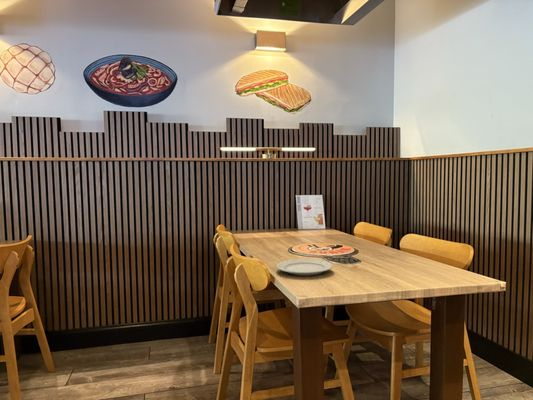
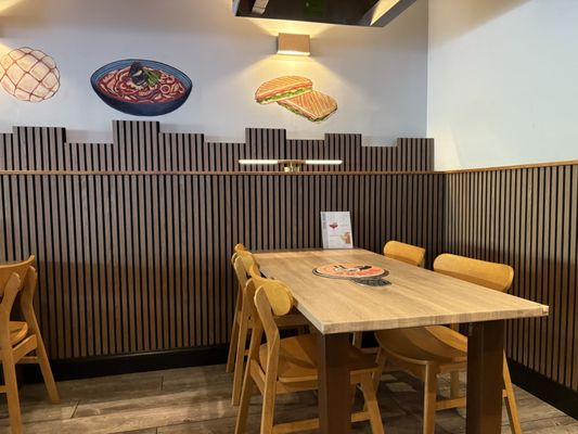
- chinaware (304, 267)
